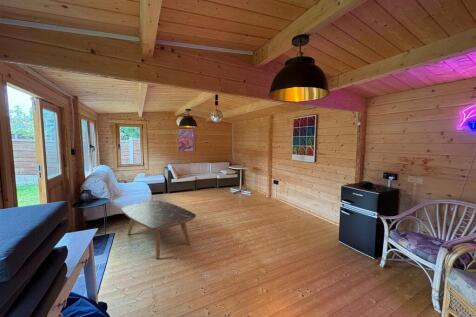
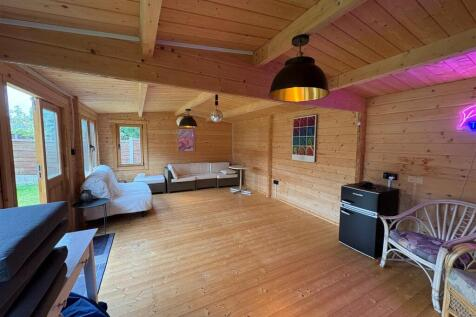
- coffee table (157, 225)
